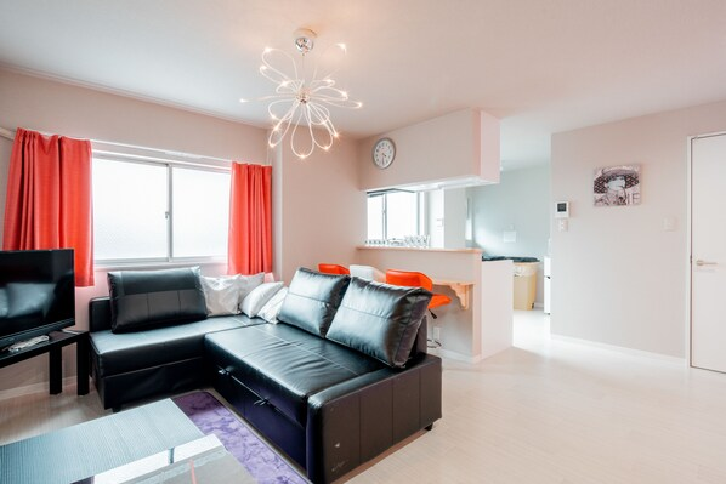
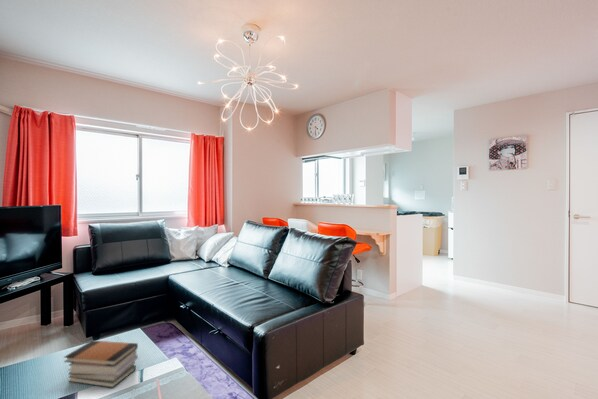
+ book stack (103, 362)
